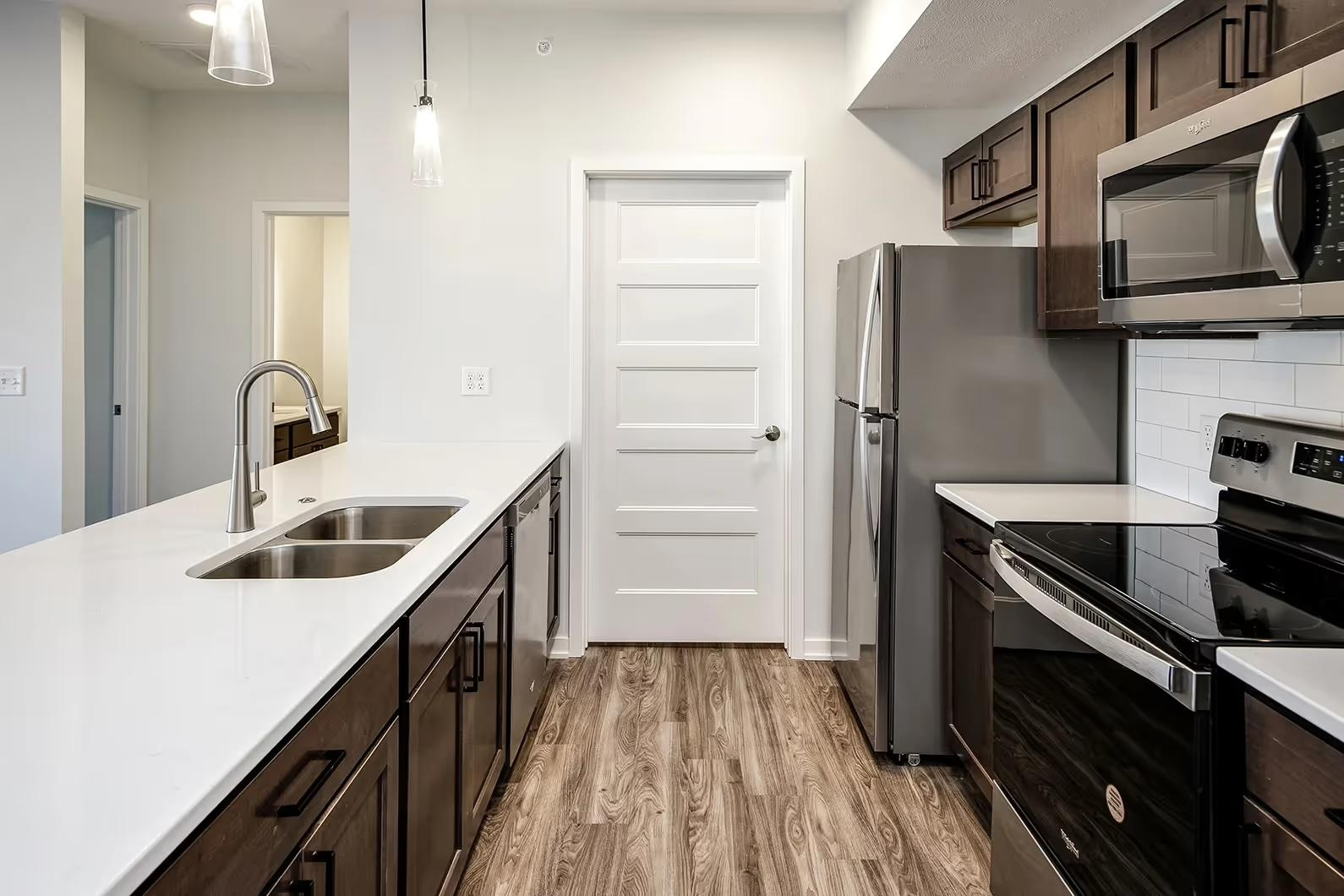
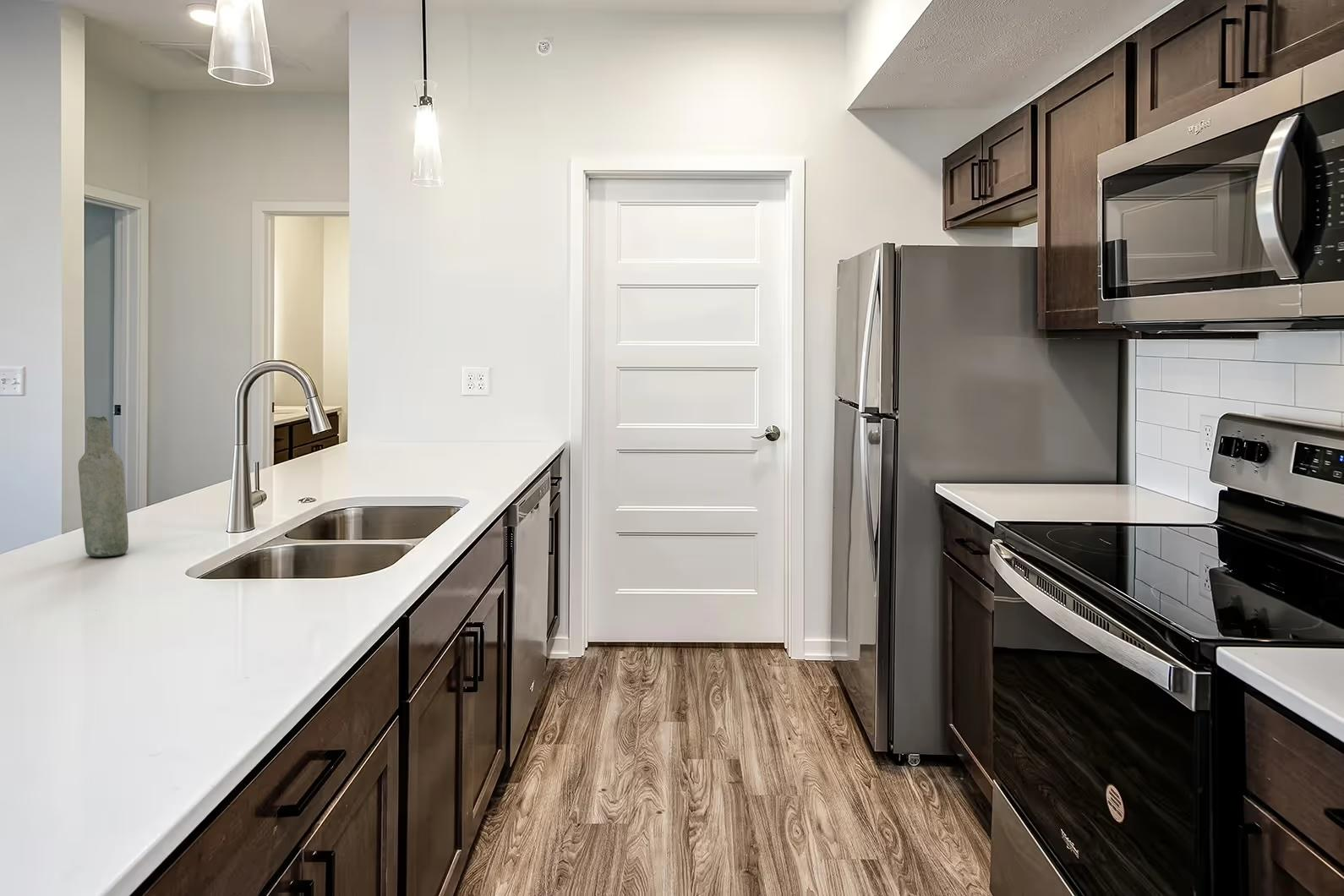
+ bottle (103, 485)
